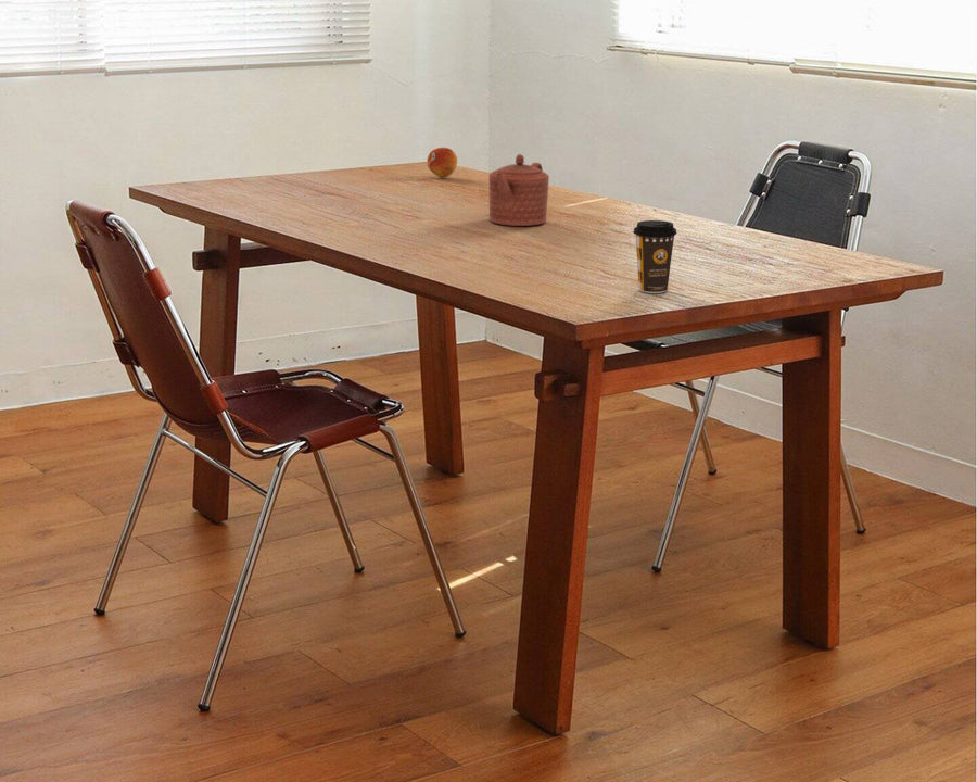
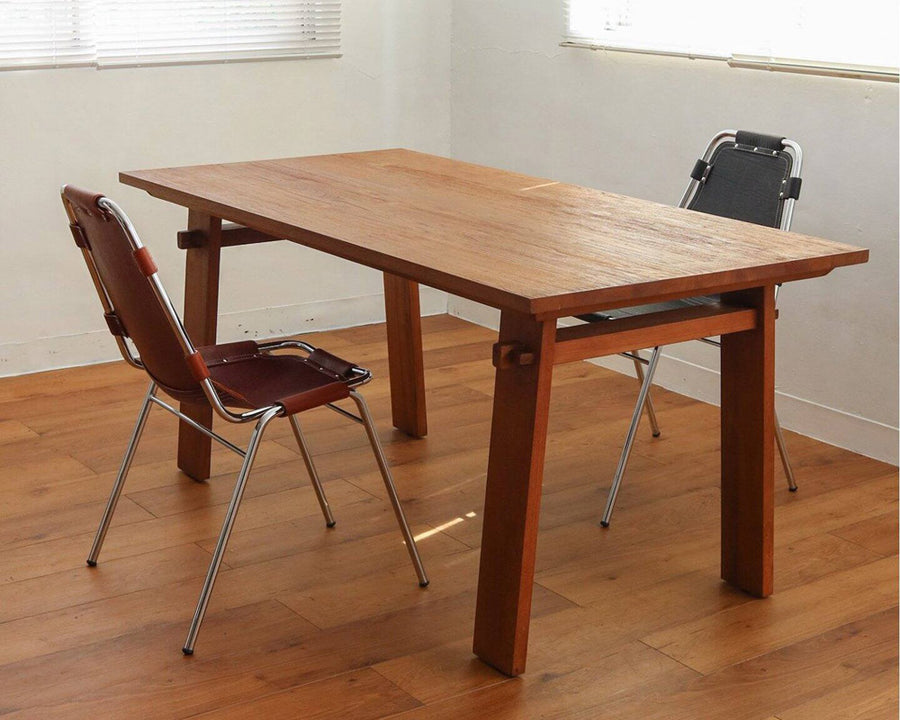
- teapot (518, 188)
- fruit (442, 162)
- coffee cup (654, 256)
